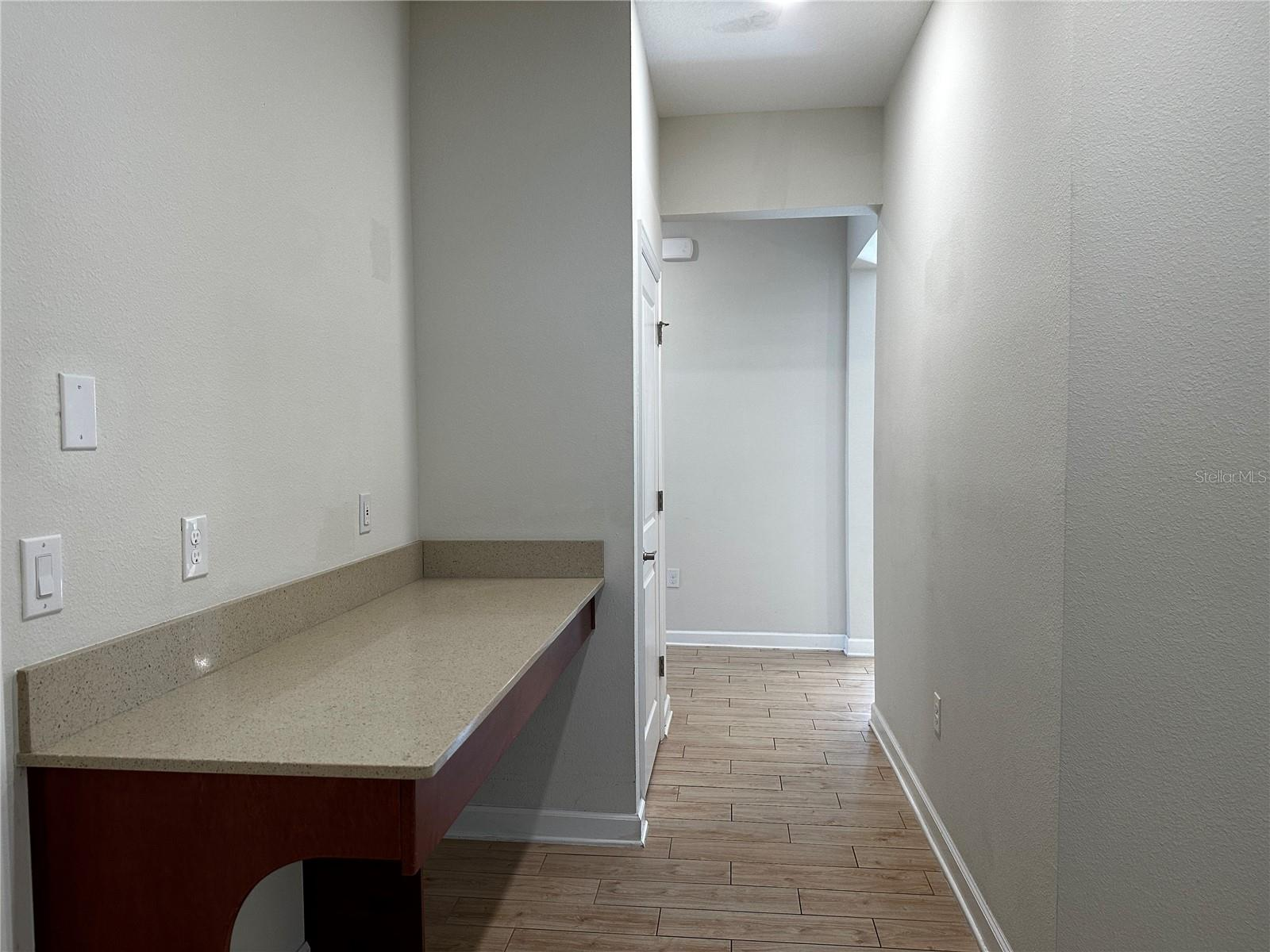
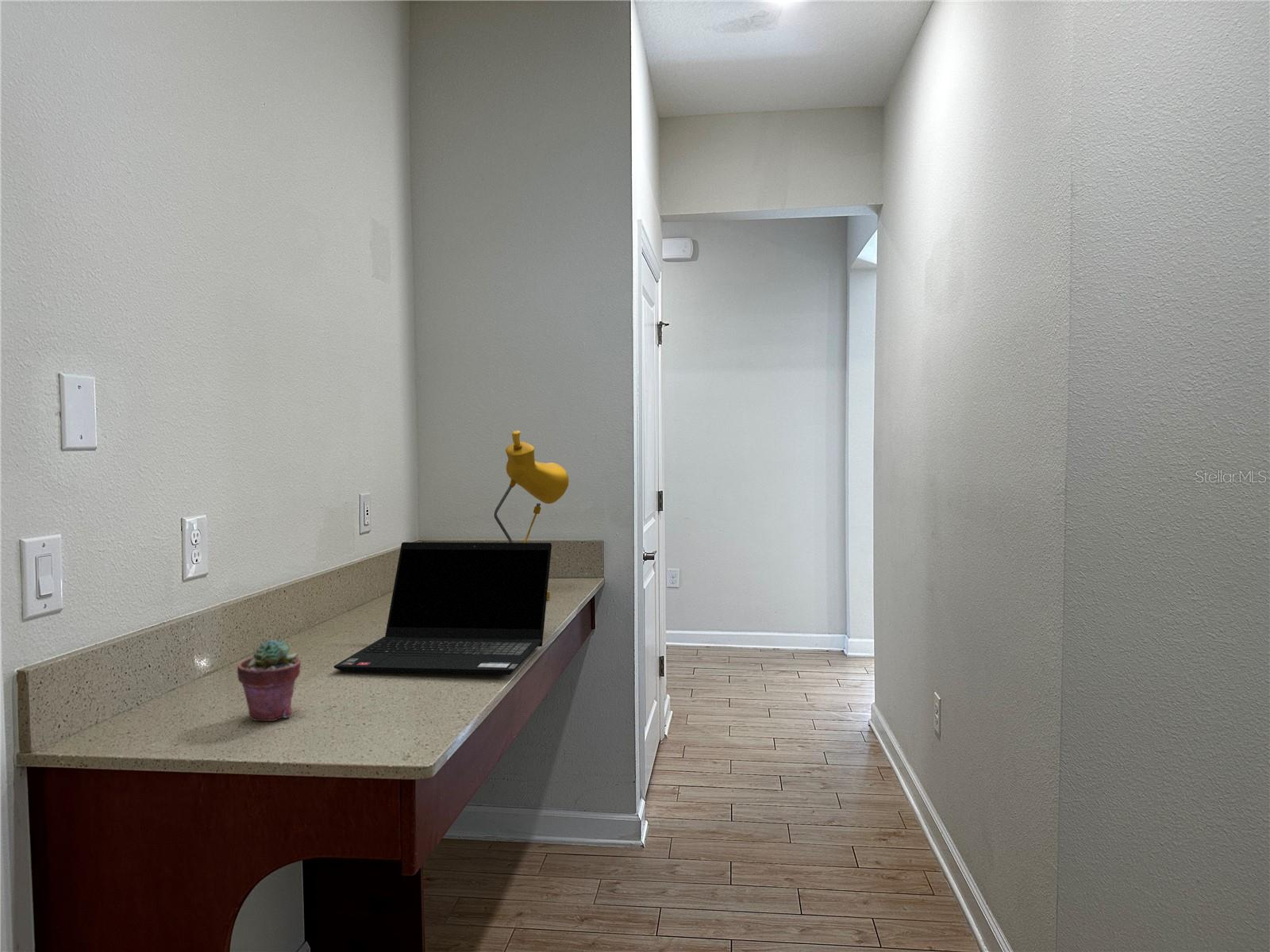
+ potted succulent (270, 677)
+ laptop computer (452, 603)
+ desk lamp (533, 519)
